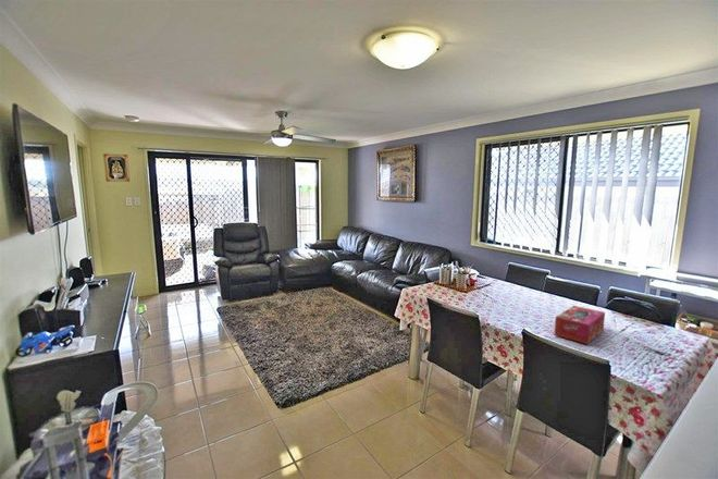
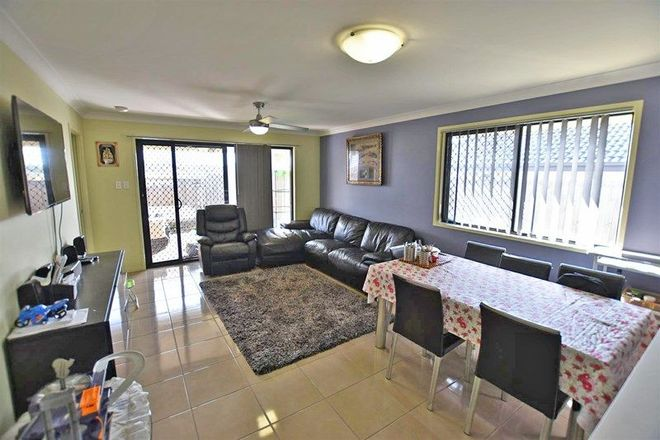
- tissue box (580, 322)
